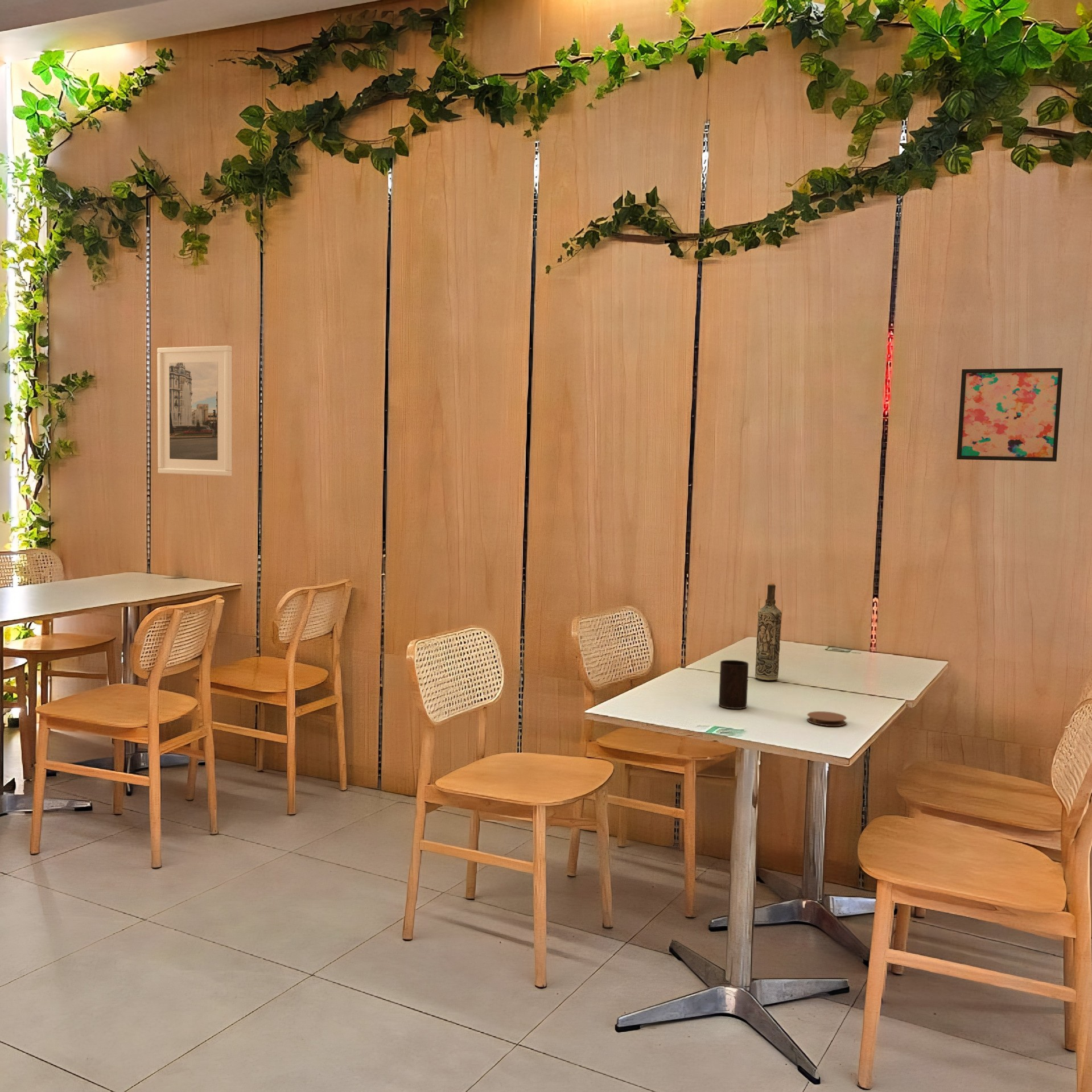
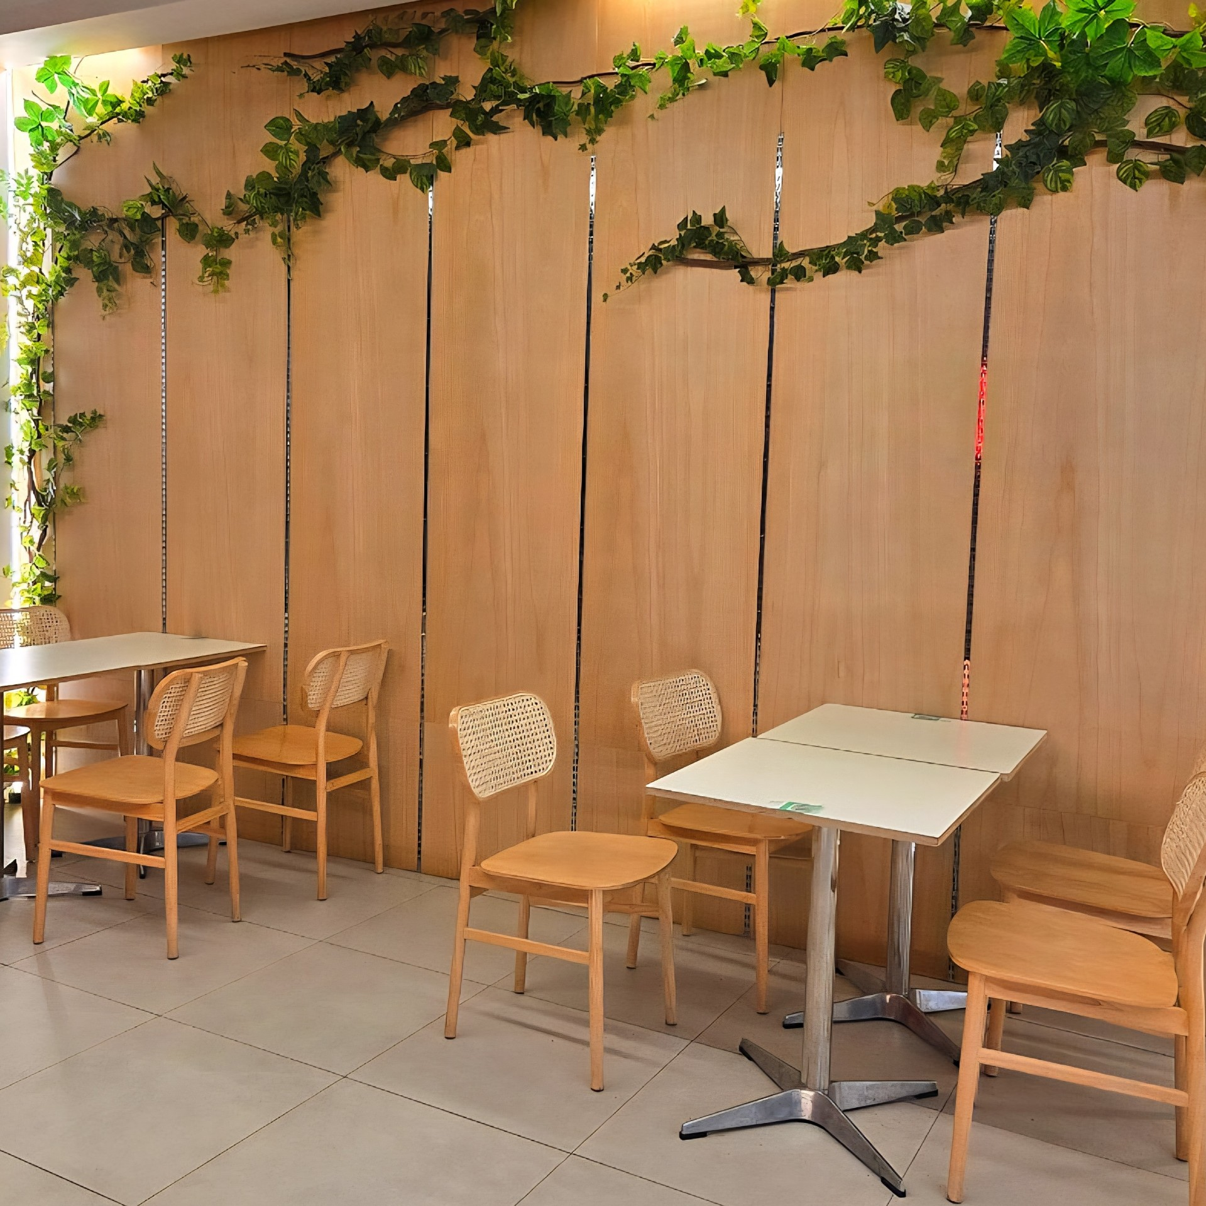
- cup (734, 684)
- wall art (1008, 414)
- bottle (769, 631)
- coaster (826, 718)
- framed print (194, 411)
